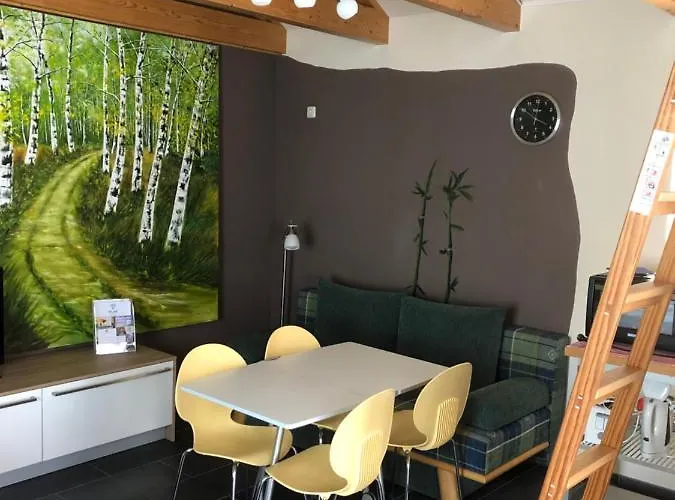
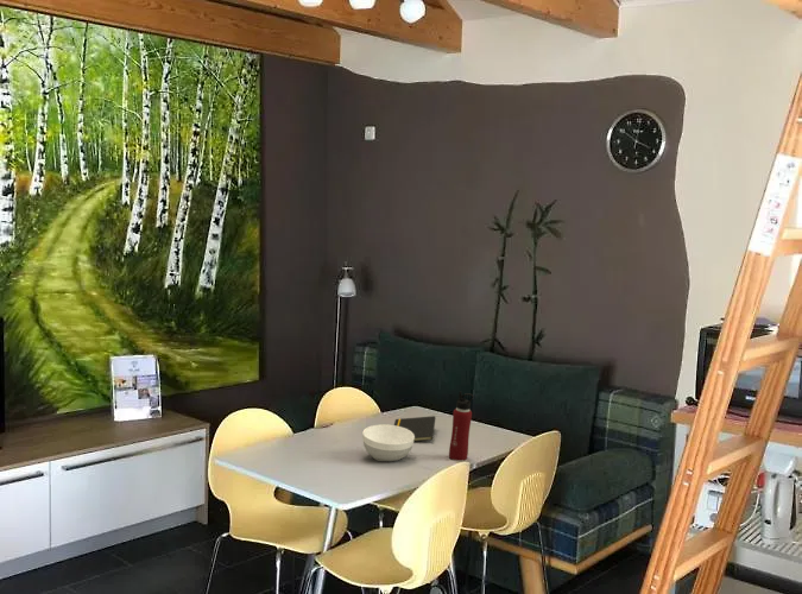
+ water bottle (461, 424)
+ notepad (412, 429)
+ bowl (387, 444)
